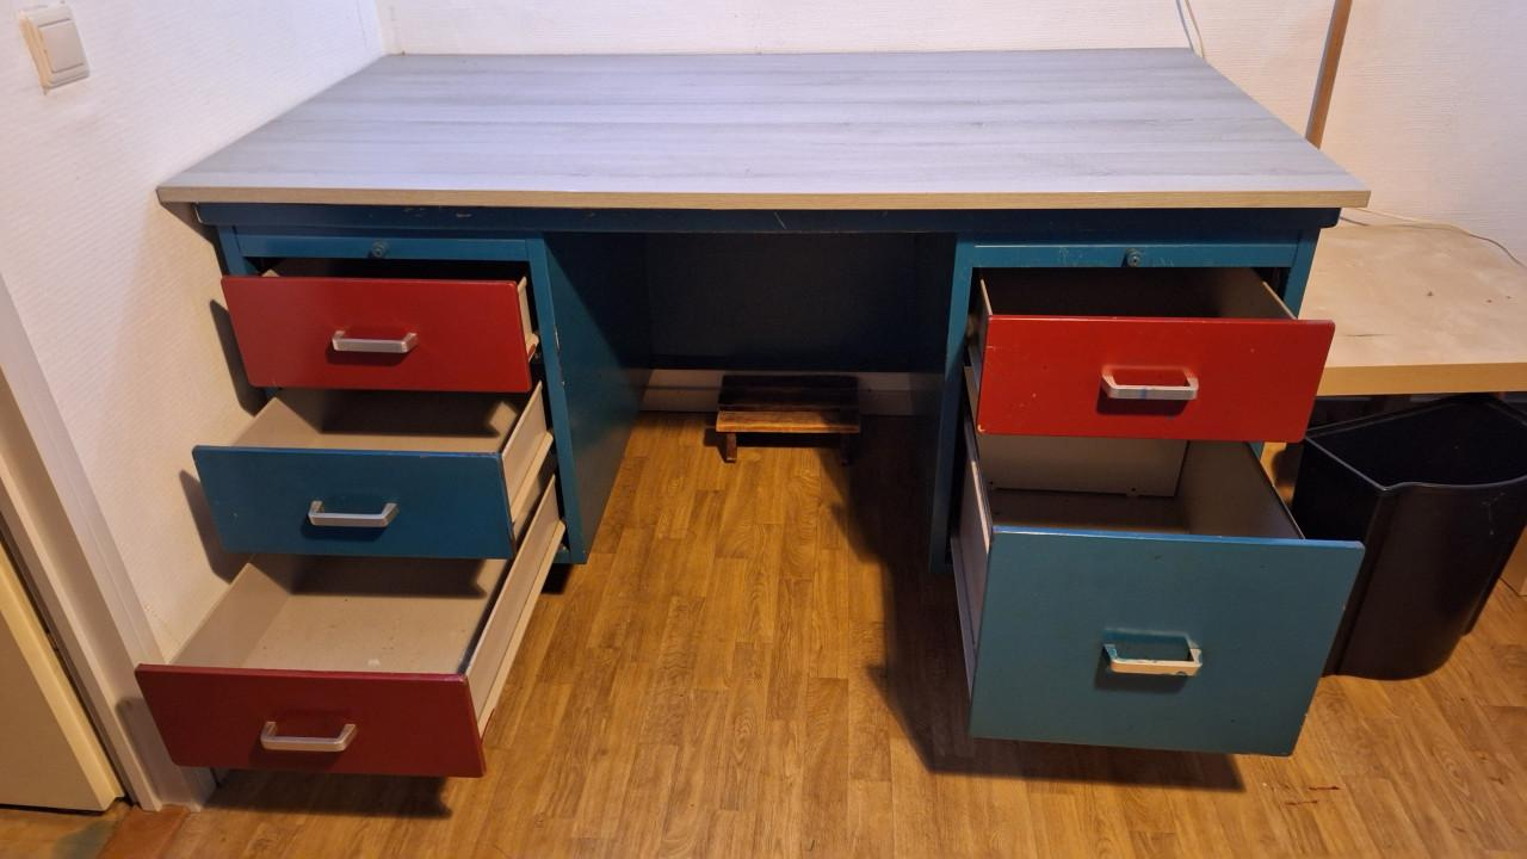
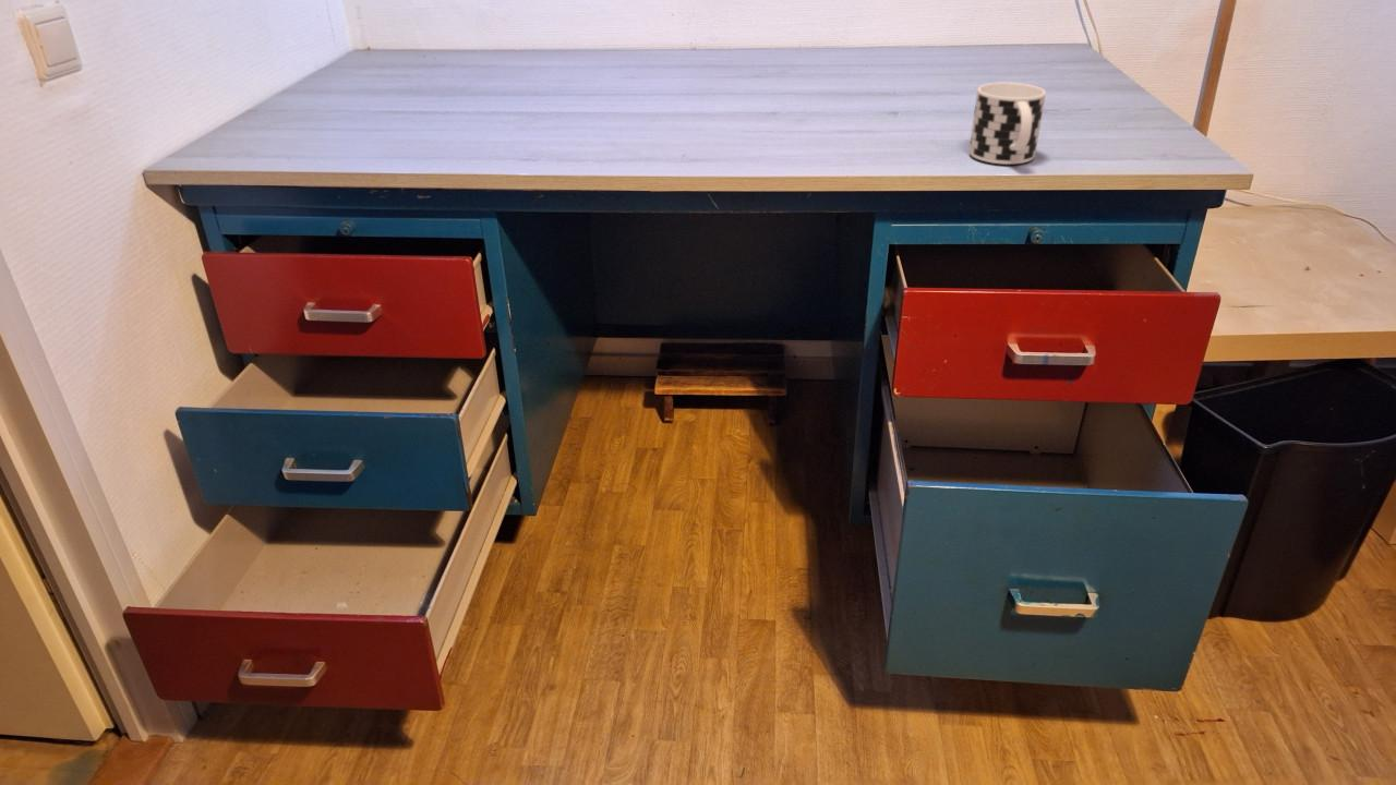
+ cup (1010, 125)
